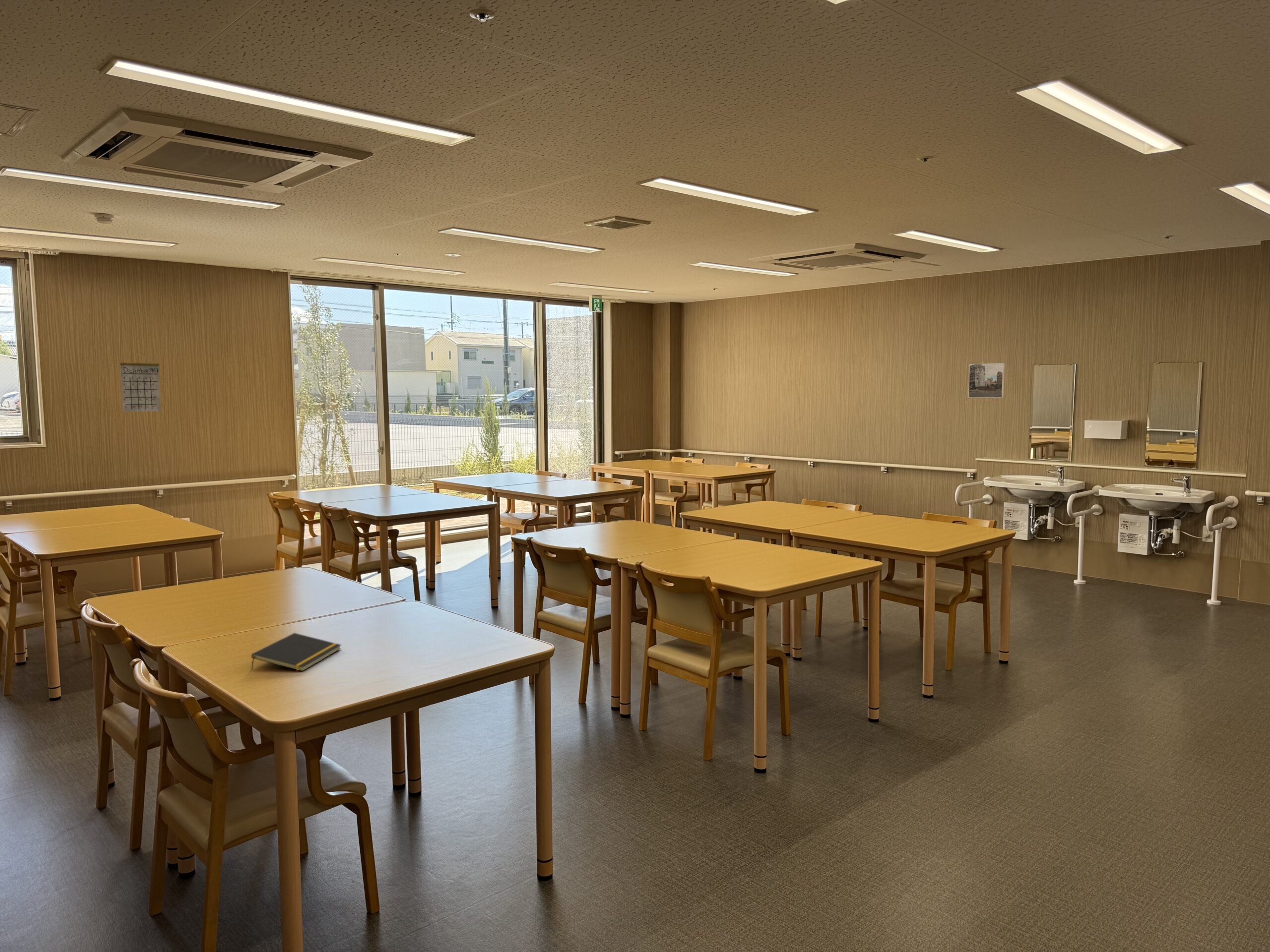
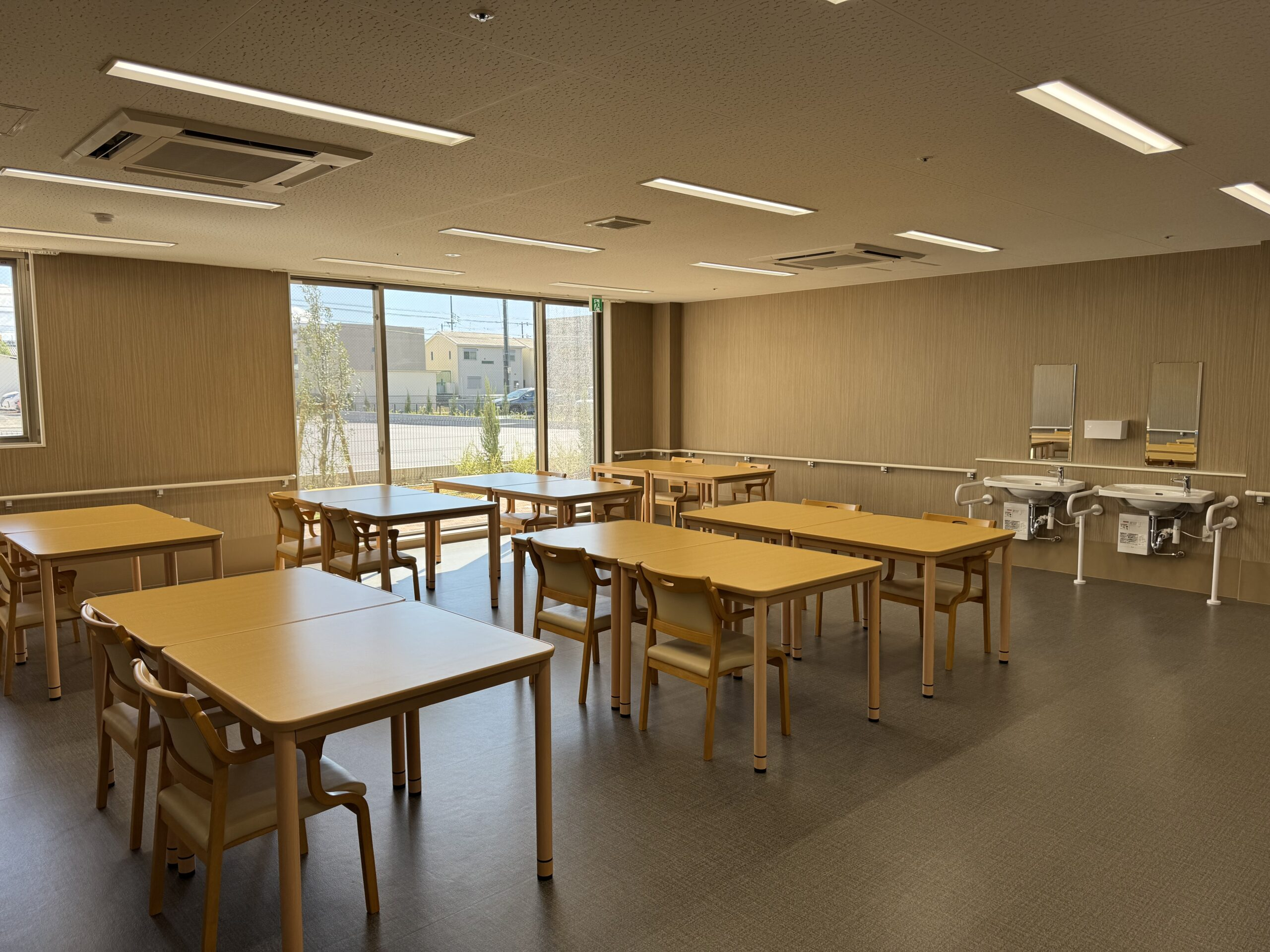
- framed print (986, 381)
- notepad (298, 651)
- calendar (140, 381)
